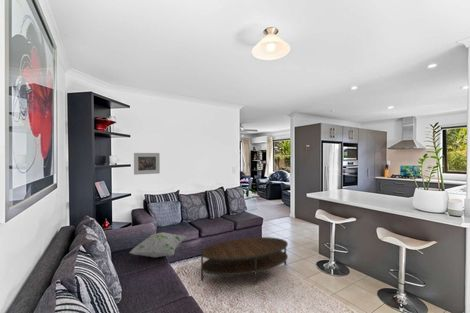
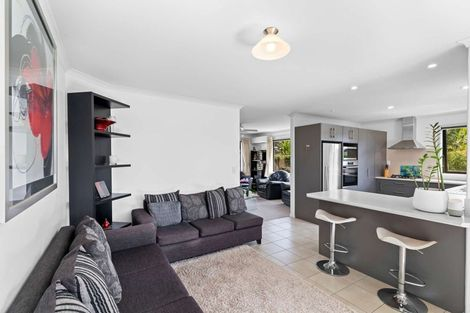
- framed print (147, 163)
- coffee table (246, 259)
- decorative pillow (159, 243)
